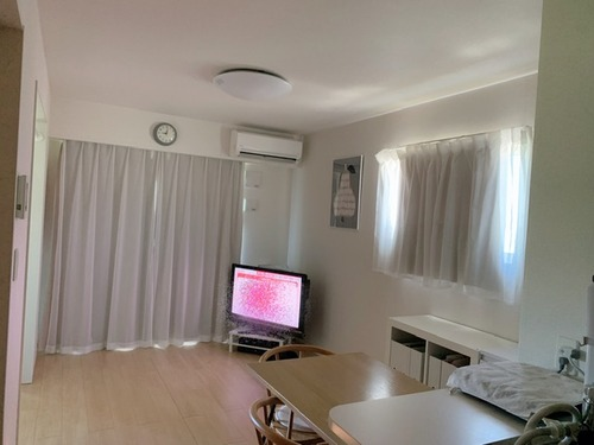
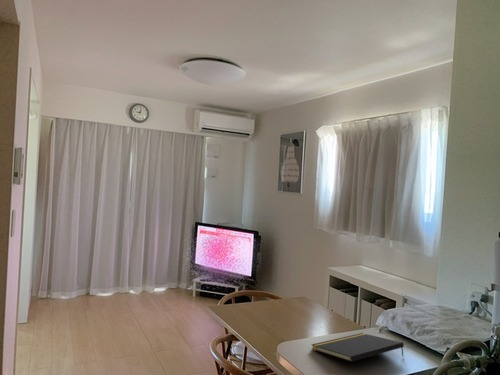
+ notepad (357, 345)
